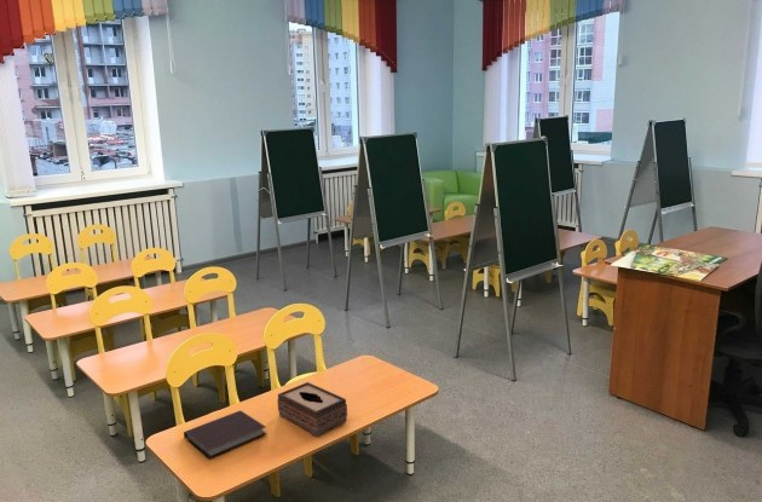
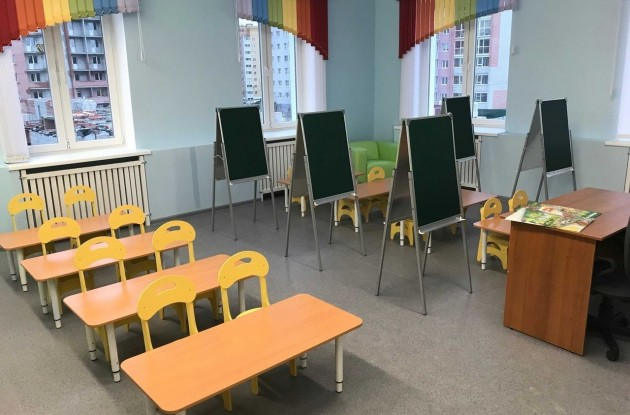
- tissue box (311, 408)
- notebook (225, 432)
